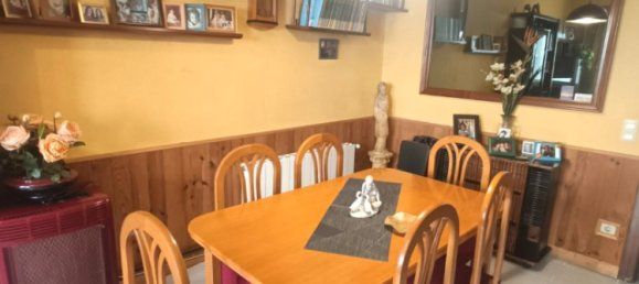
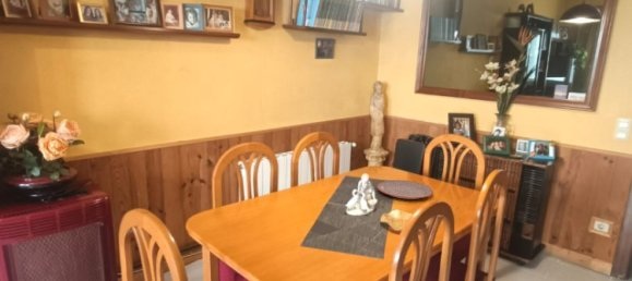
+ plate (404, 190)
